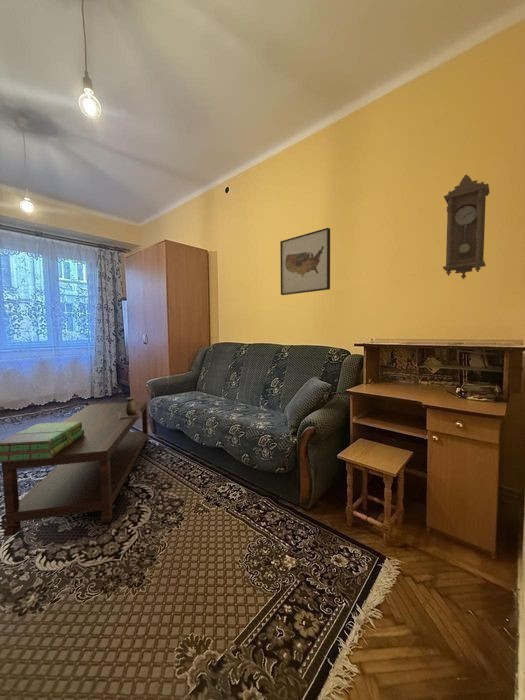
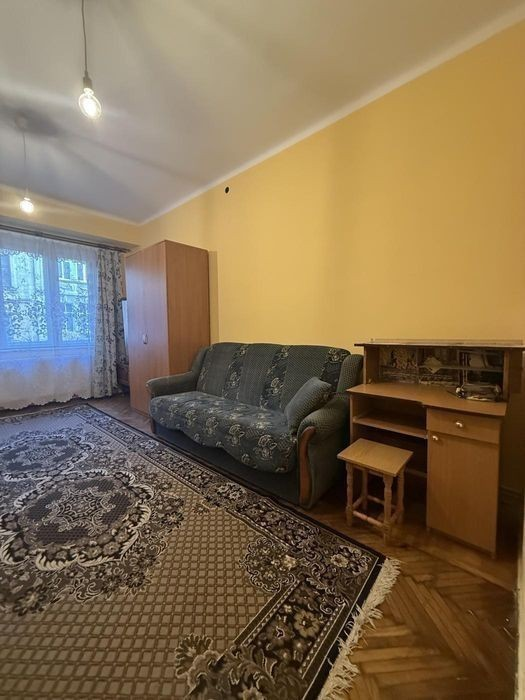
- pendulum clock (465, 229)
- decorative vase (130, 406)
- coffee table (97, 449)
- stack of books (43, 439)
- wall art (303, 264)
